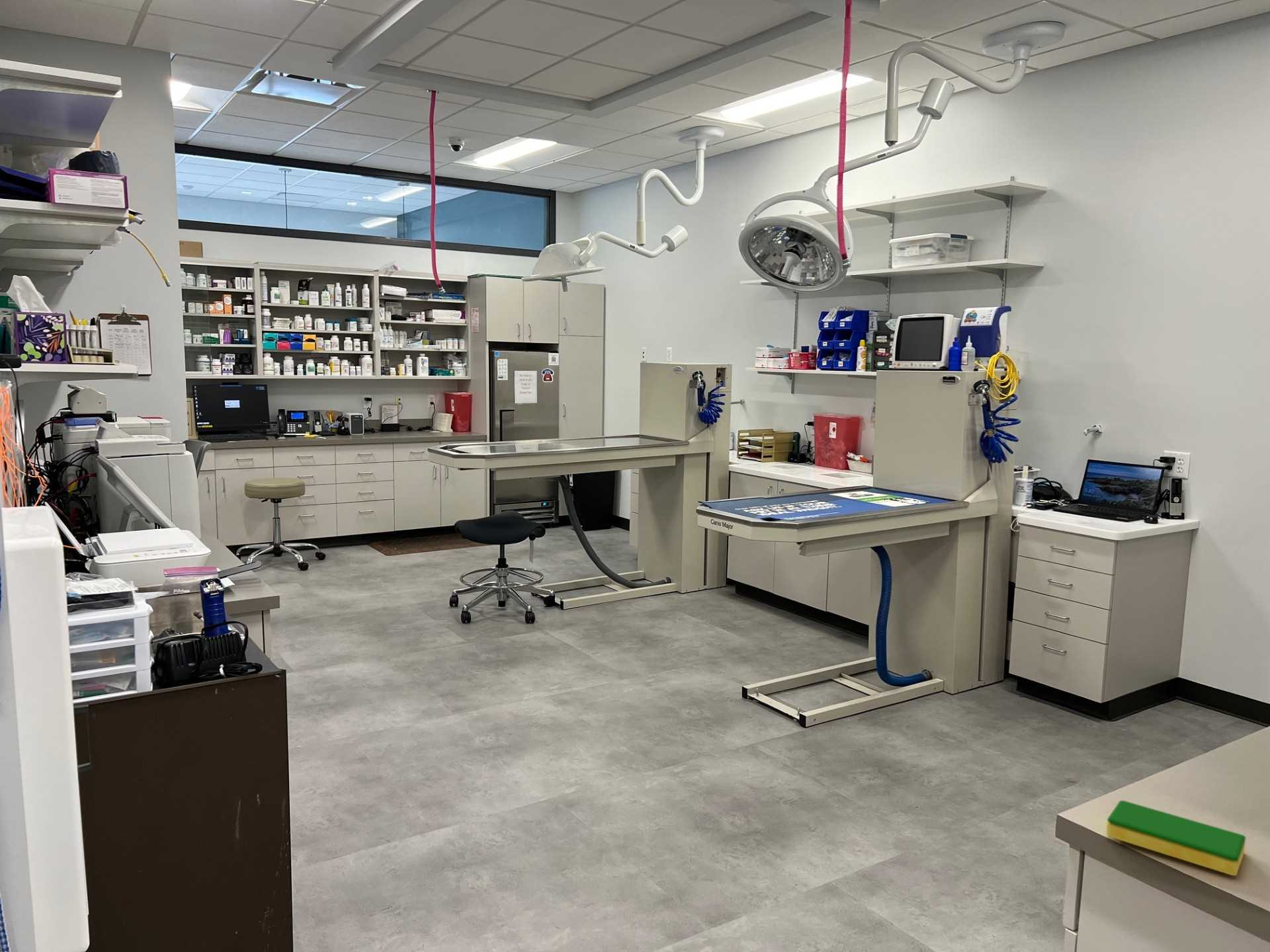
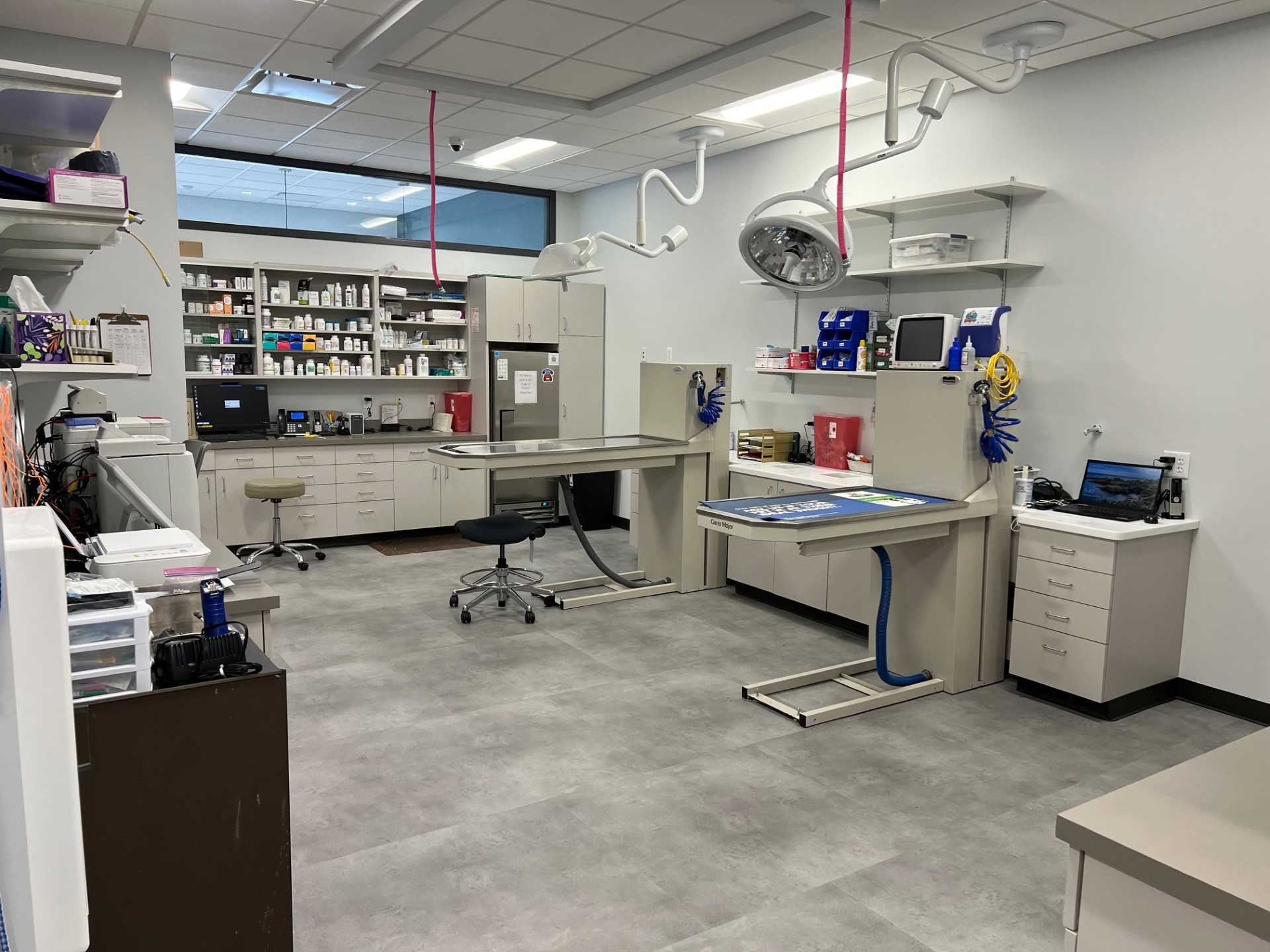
- dish sponge (1174, 836)
